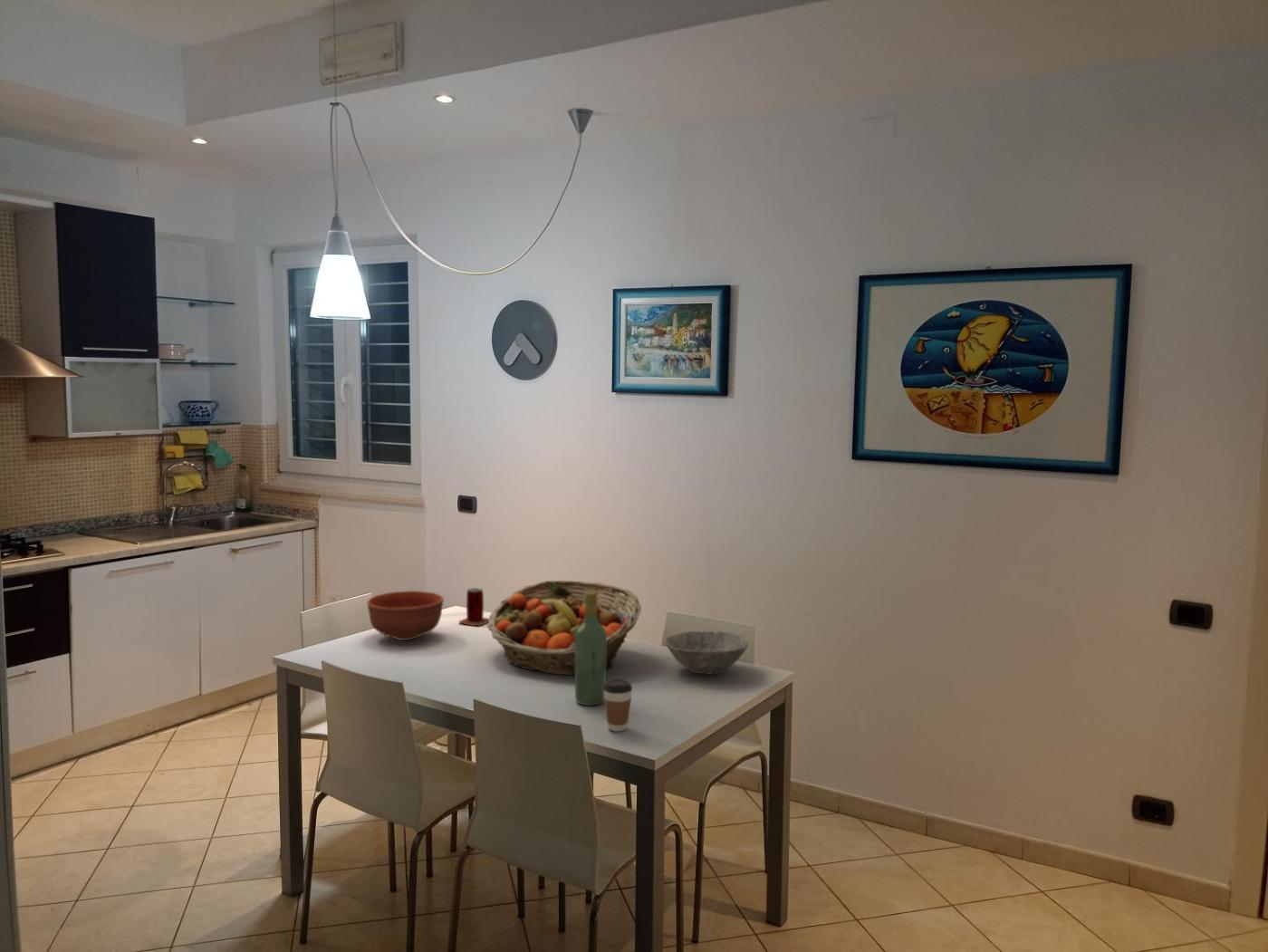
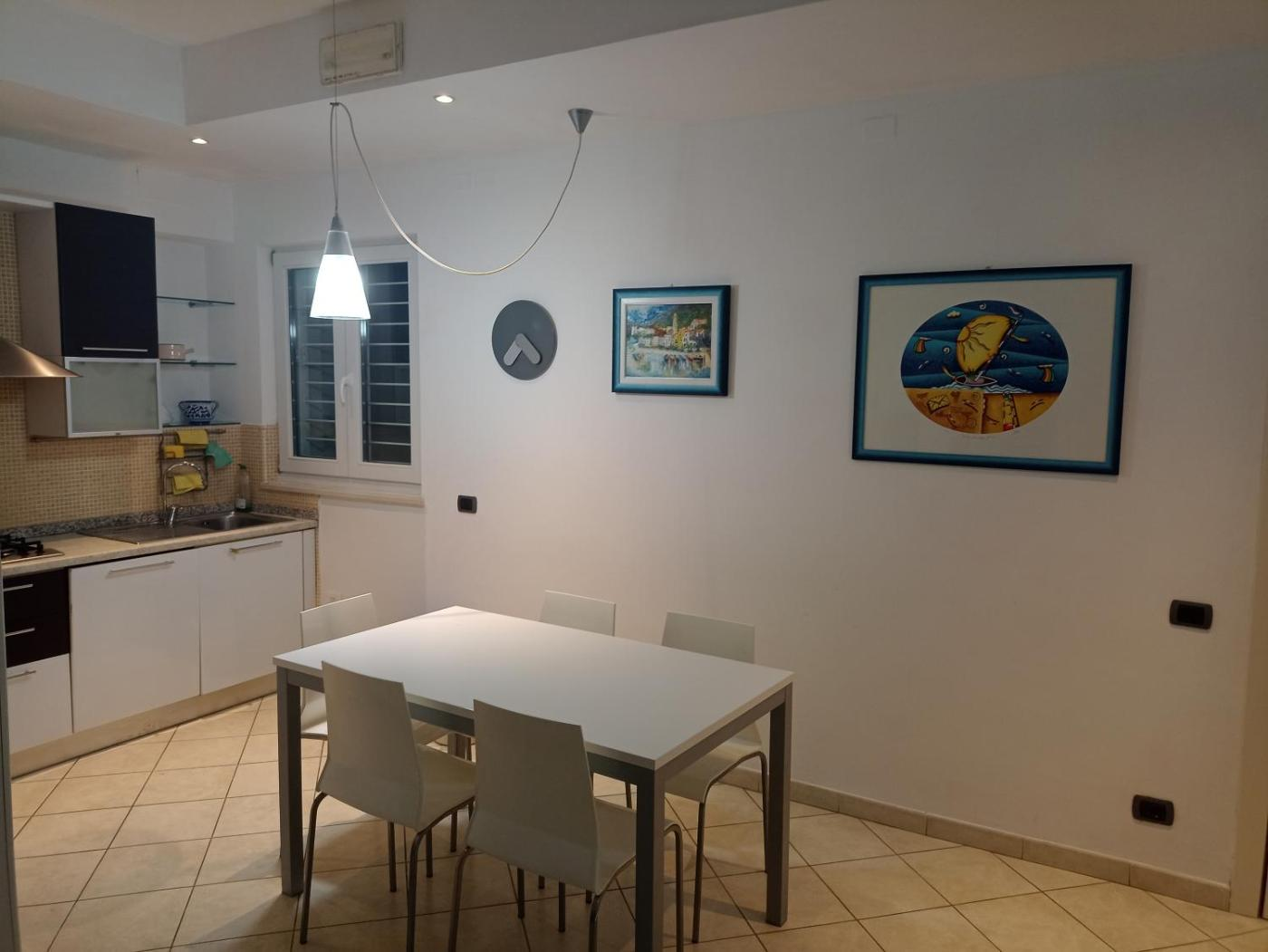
- coffee cup (617, 705)
- bowl (406, 618)
- fruit basket (563, 625)
- wine bottle (591, 647)
- beer can (475, 605)
- bowl (706, 655)
